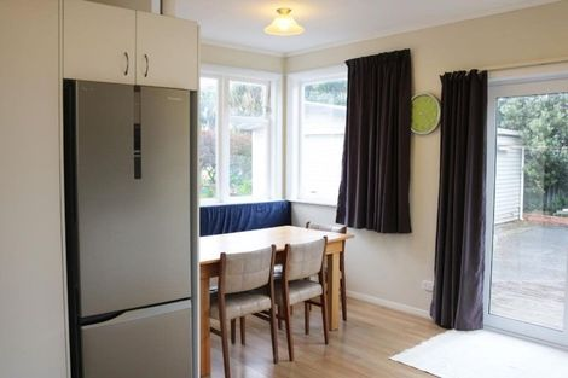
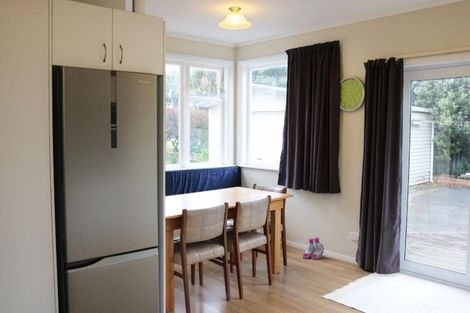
+ boots (313, 247)
